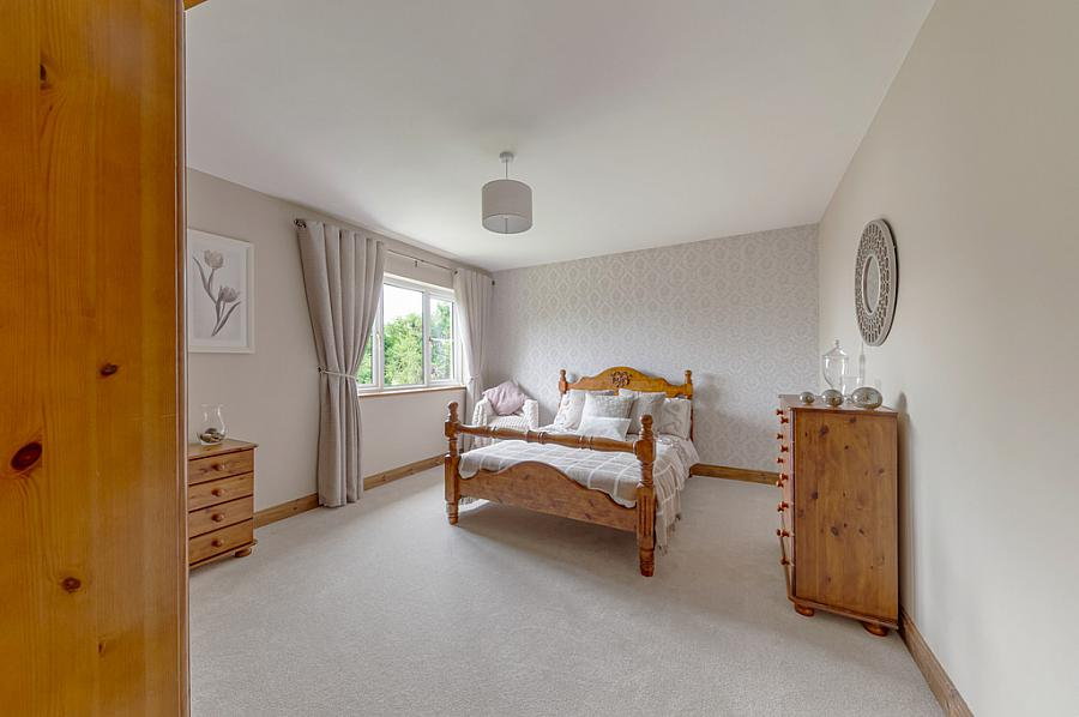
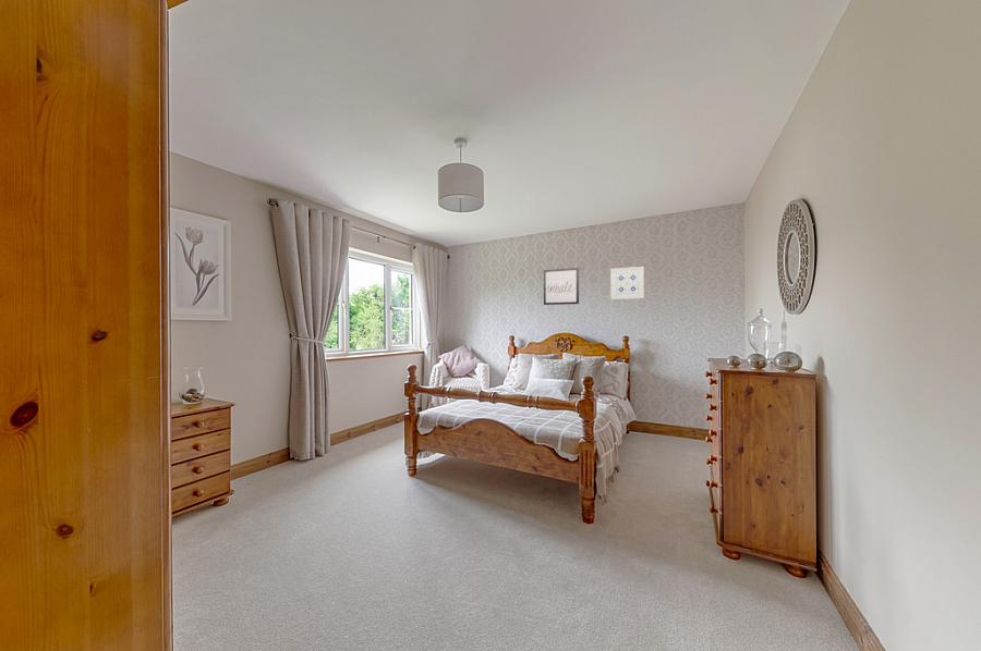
+ wall art (560, 286)
+ wall art (627, 283)
